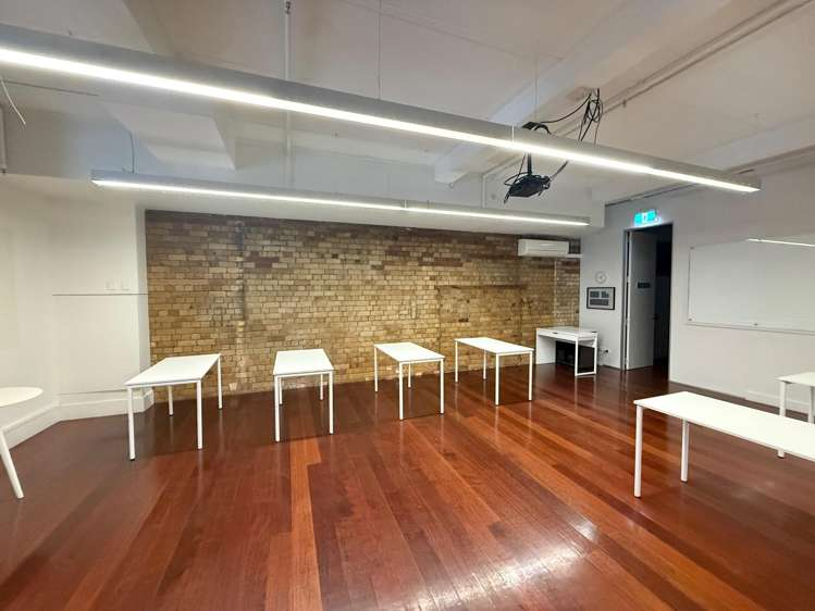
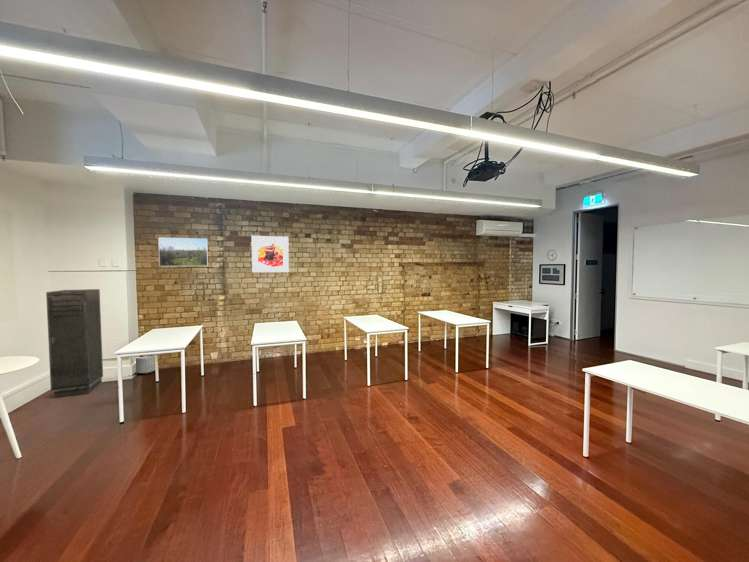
+ storage cabinet (76, 340)
+ planter (146, 364)
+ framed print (183, 252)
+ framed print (270, 254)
